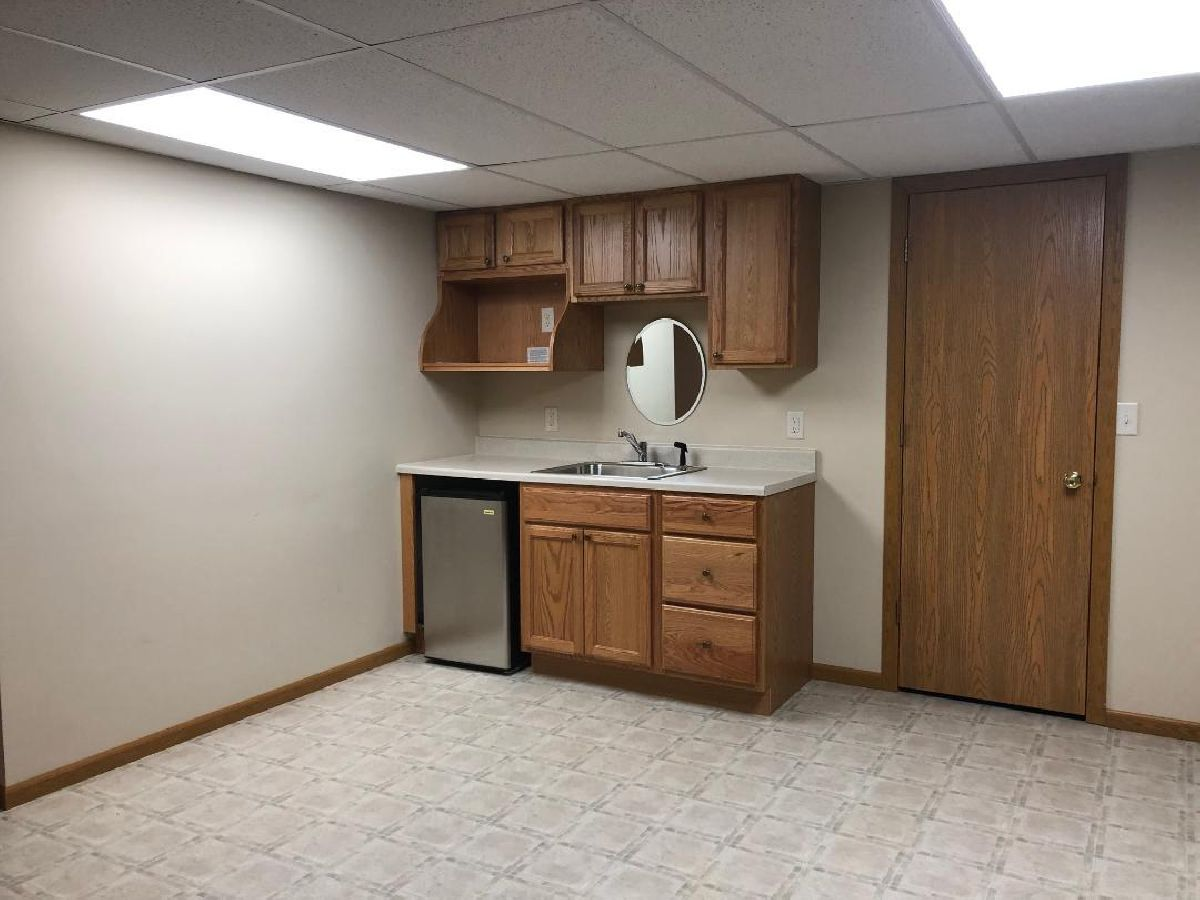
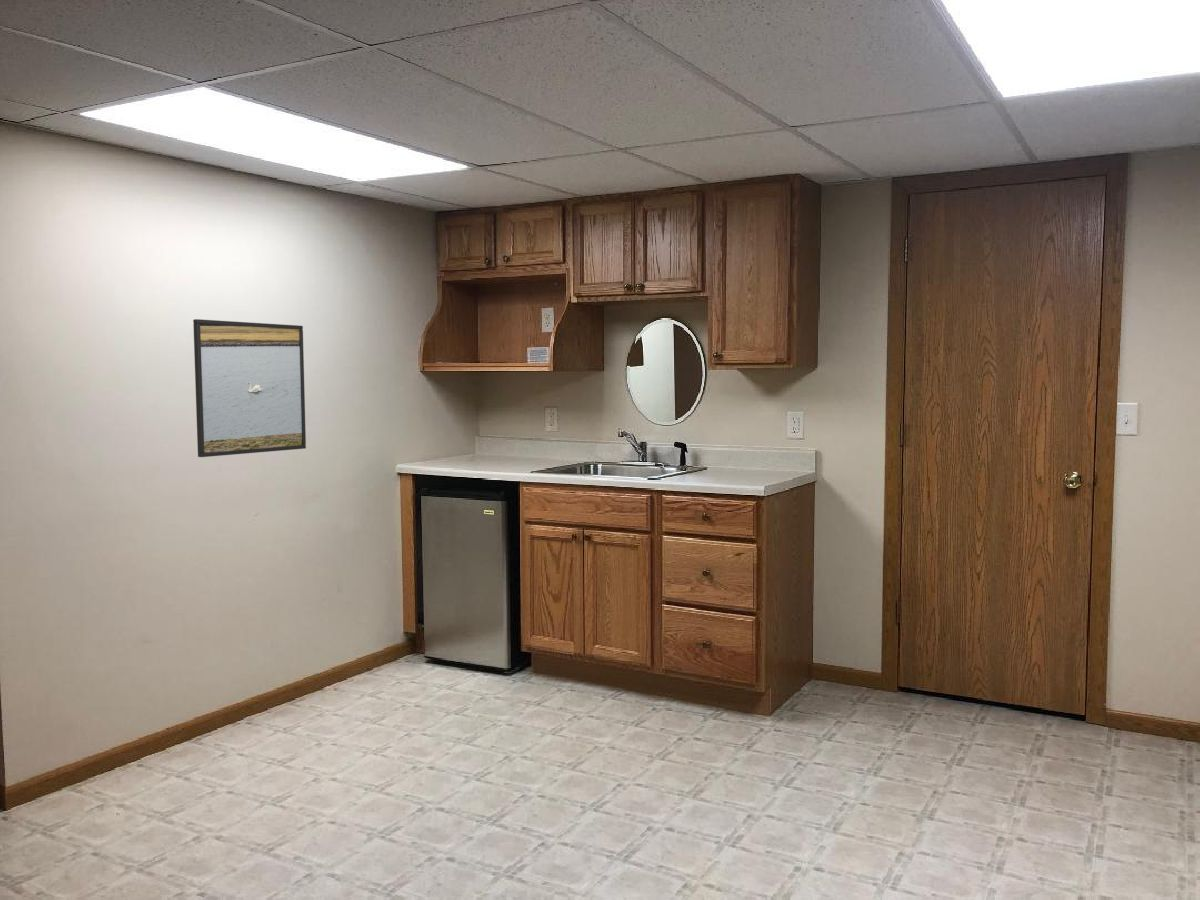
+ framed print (253, 387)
